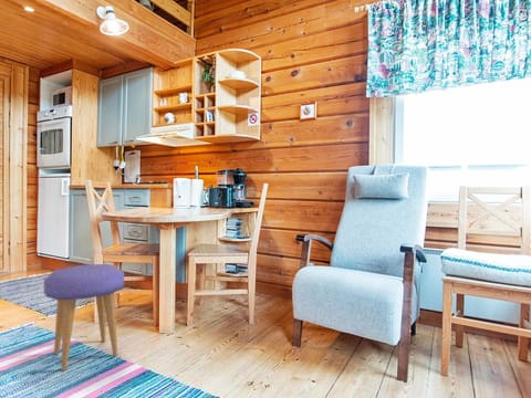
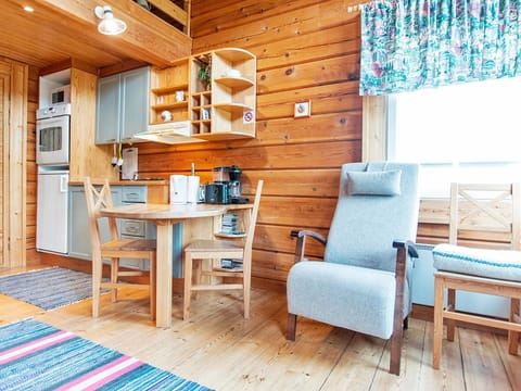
- stool (74, 311)
